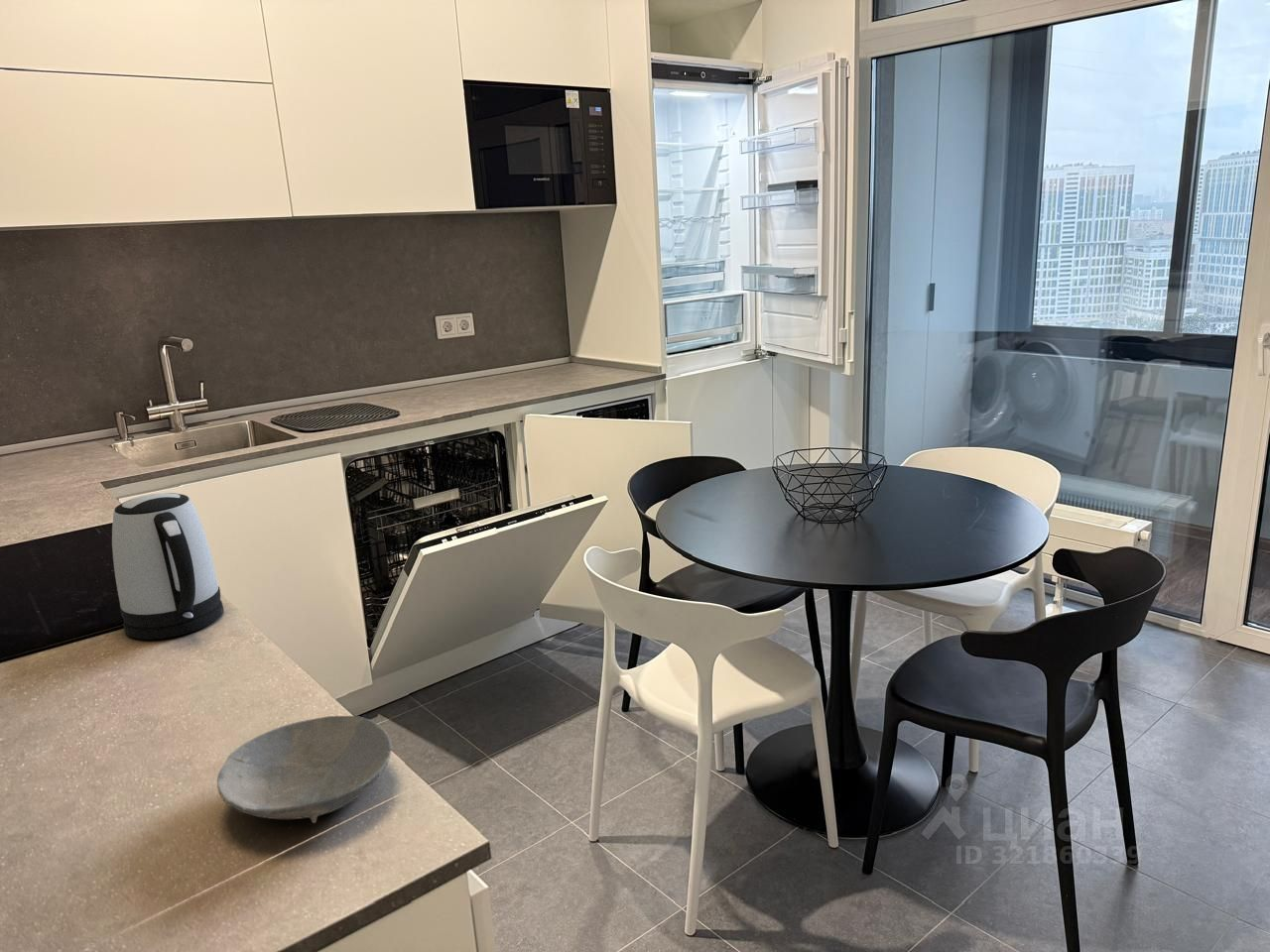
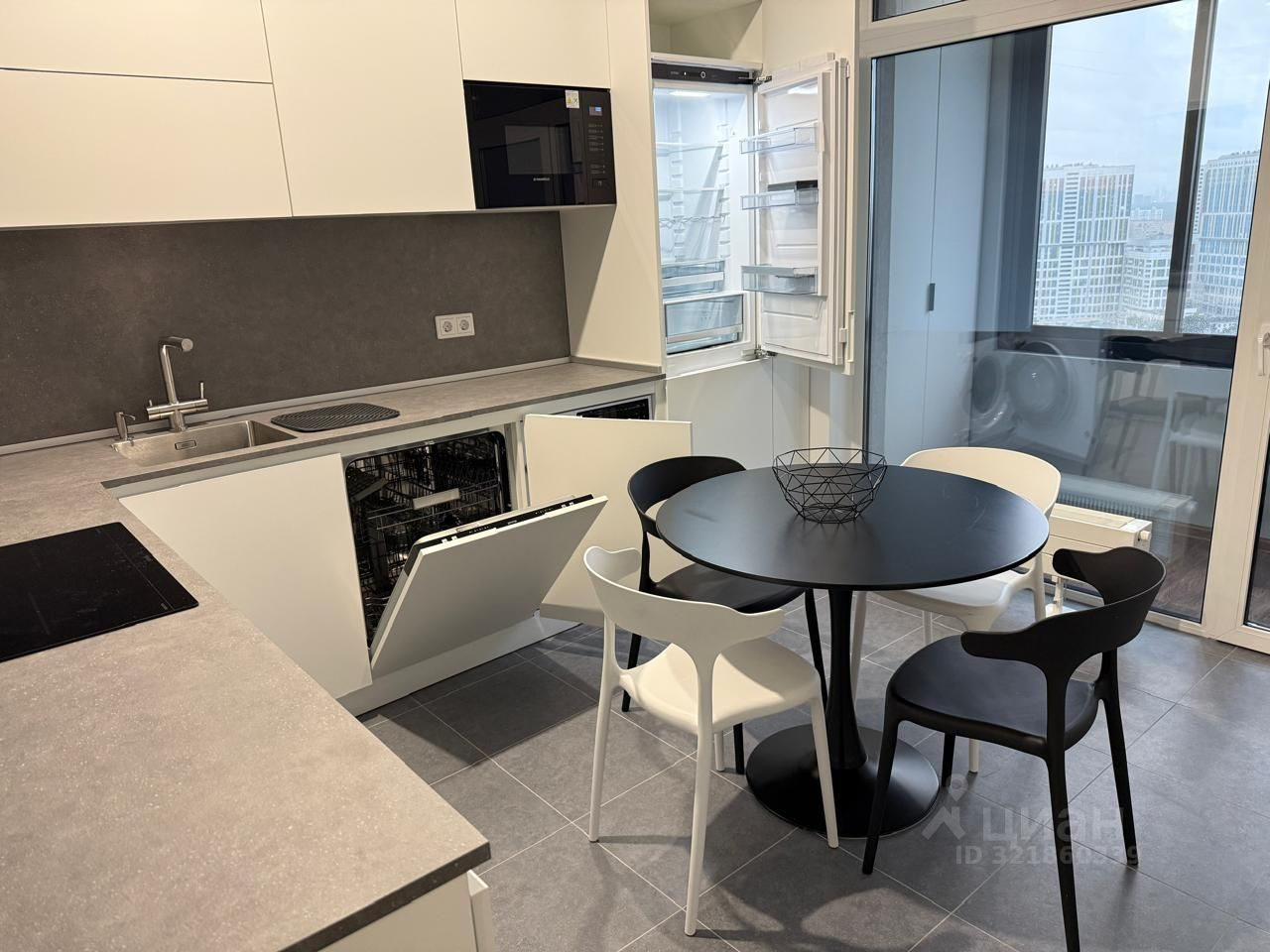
- bowl (309, 775)
- kettle (167, 562)
